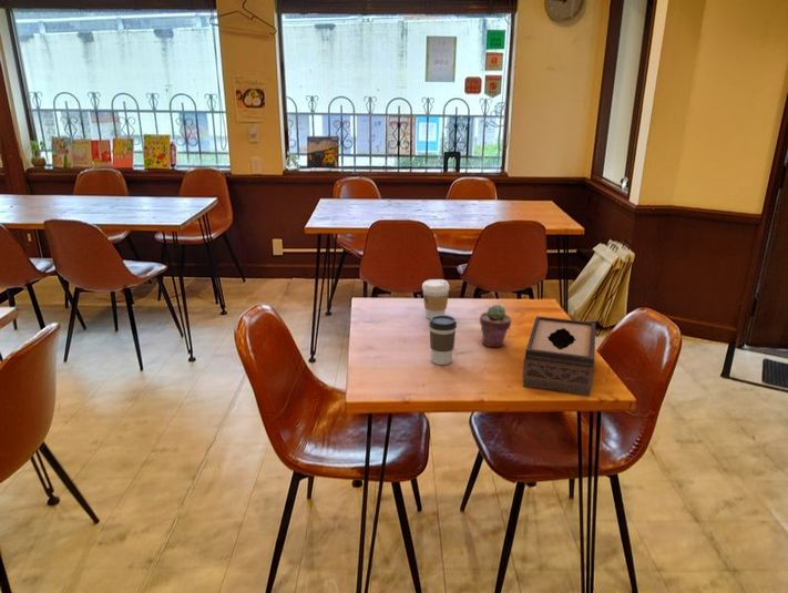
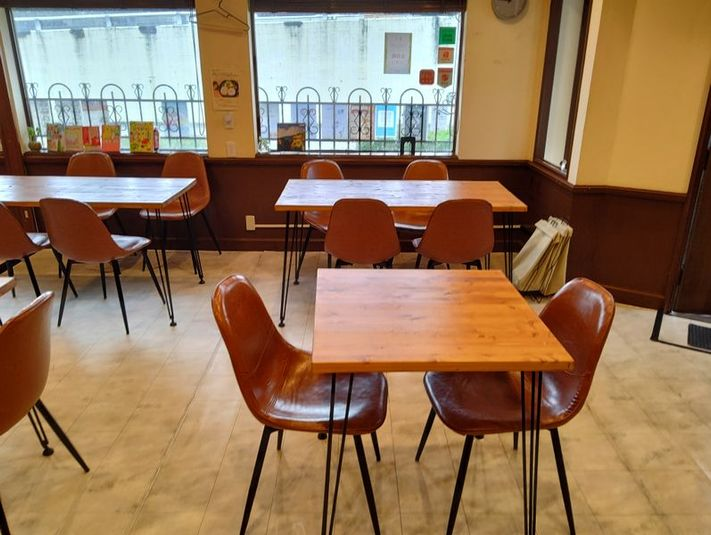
- potted succulent (494, 324)
- coffee cup (434, 298)
- coffee cup (442, 340)
- tissue box (561, 352)
